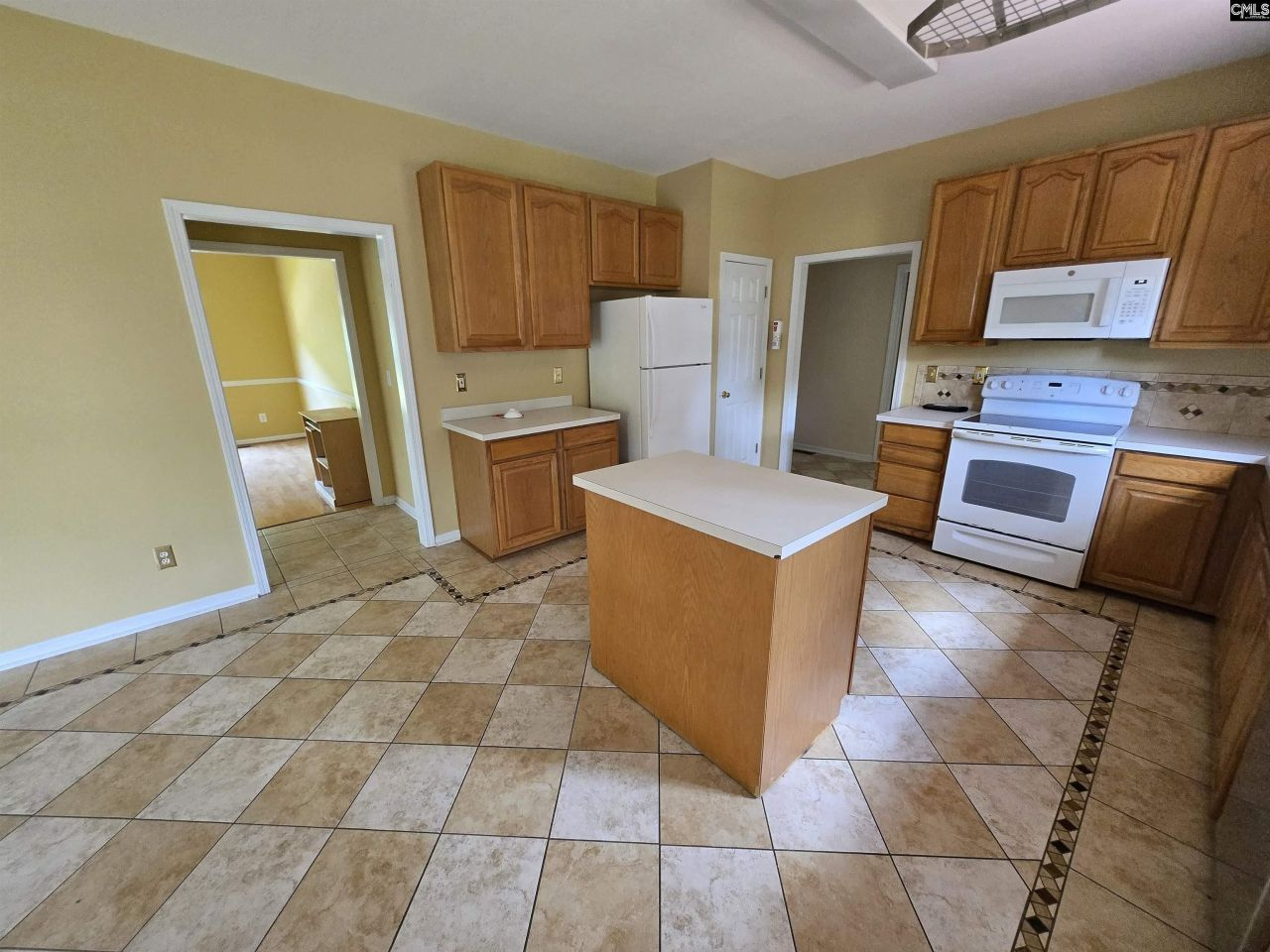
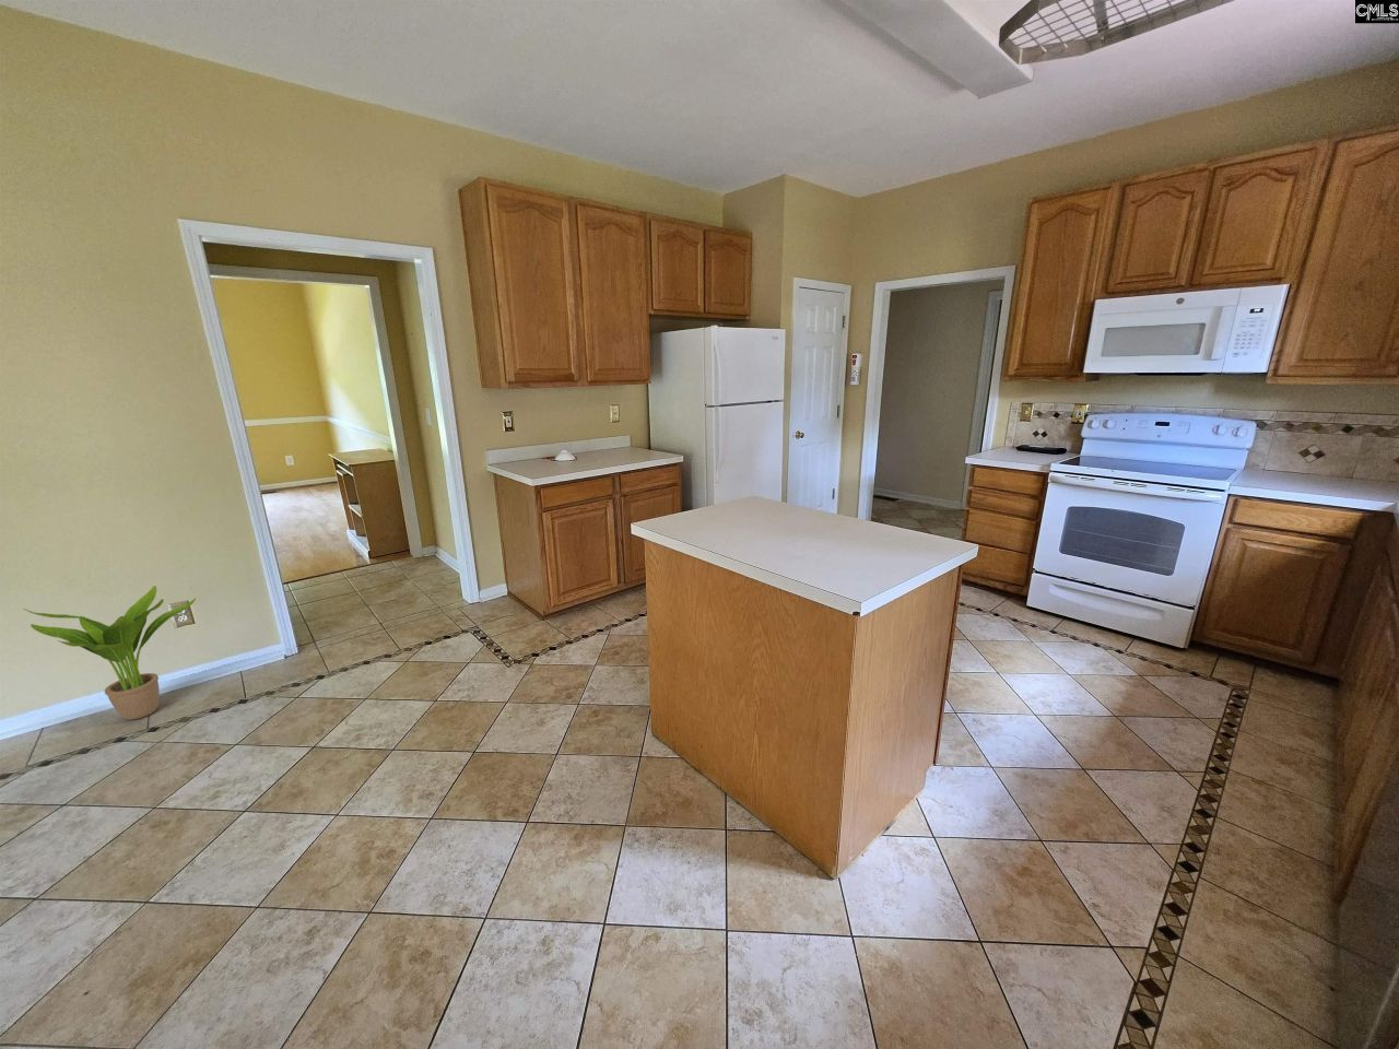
+ potted plant (126, 655)
